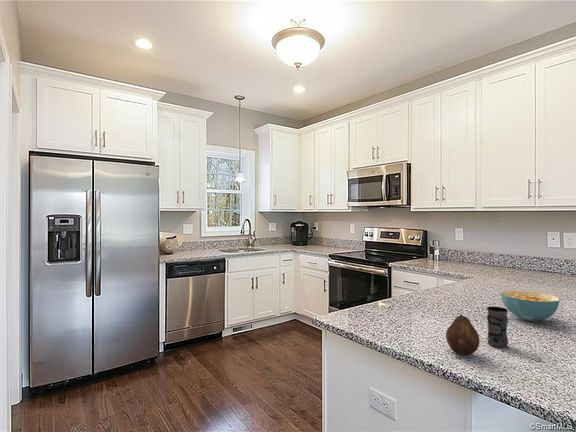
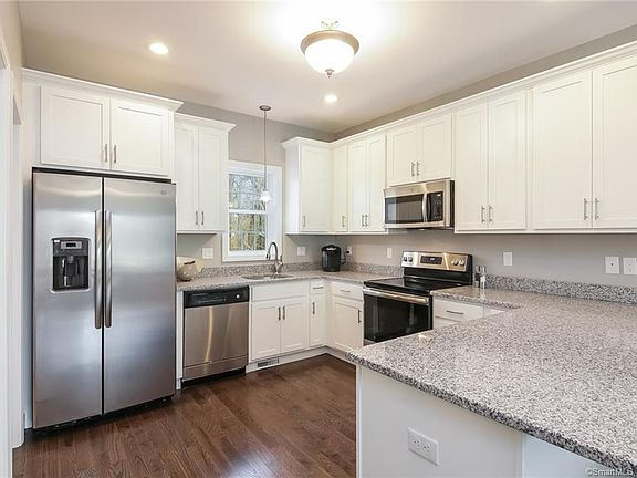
- fruit (462, 334)
- jar (497, 326)
- cereal bowl (529, 307)
